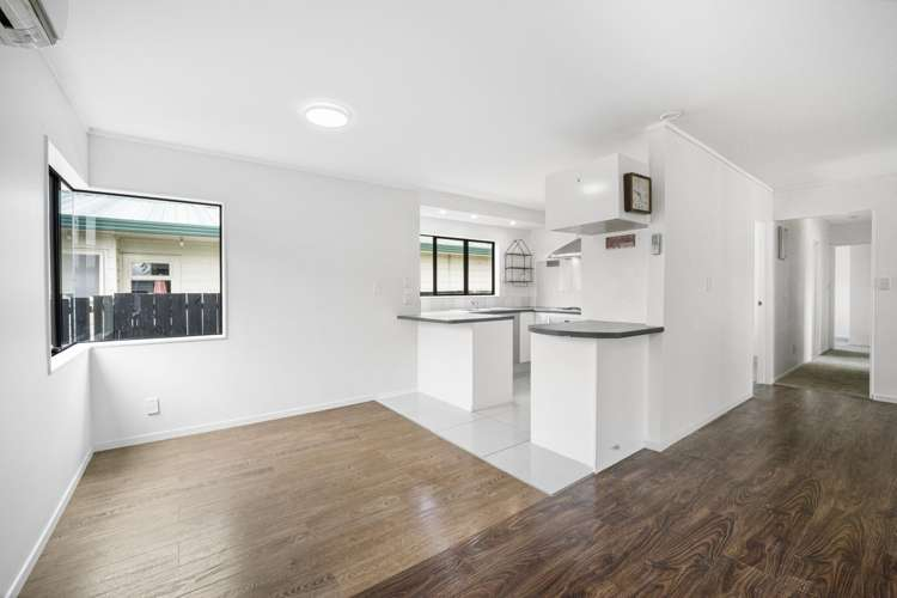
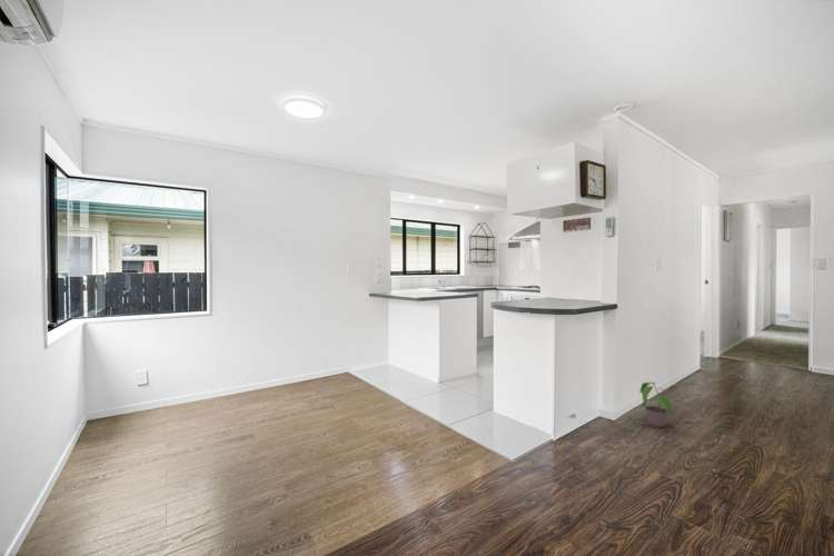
+ potted plant (655, 406)
